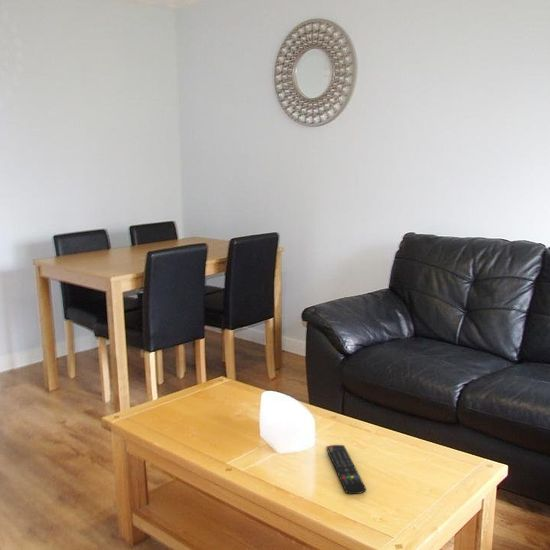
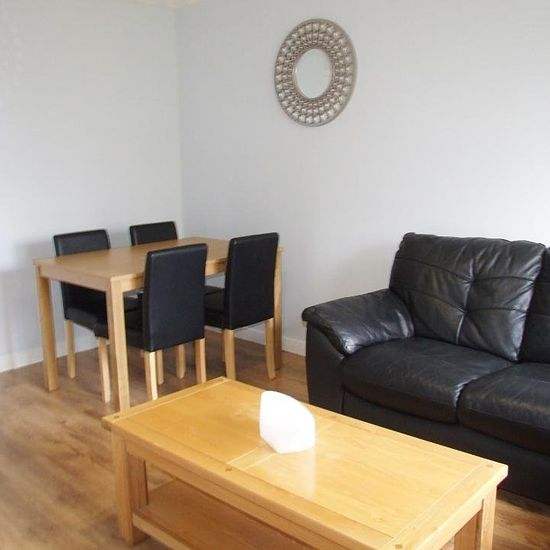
- remote control (344, 467)
